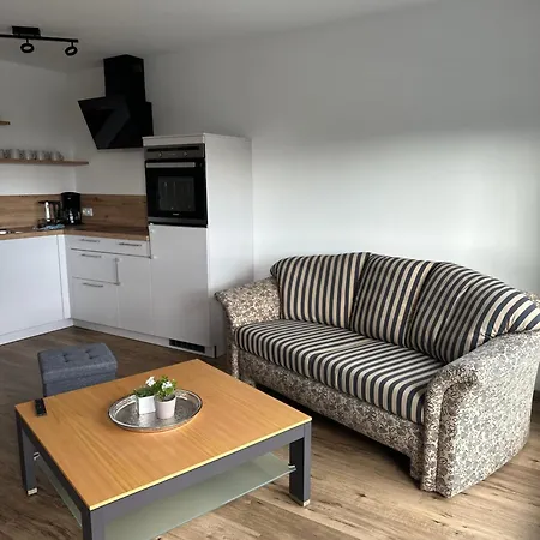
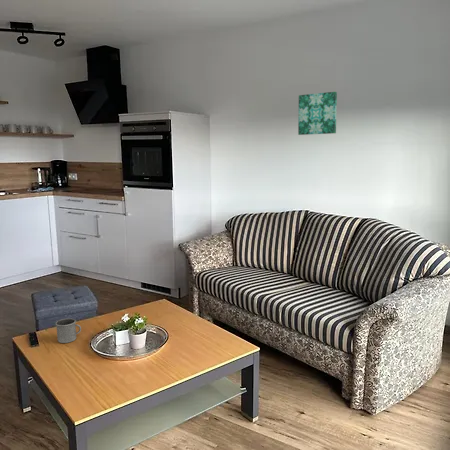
+ wall art (317, 114)
+ mug (68, 330)
